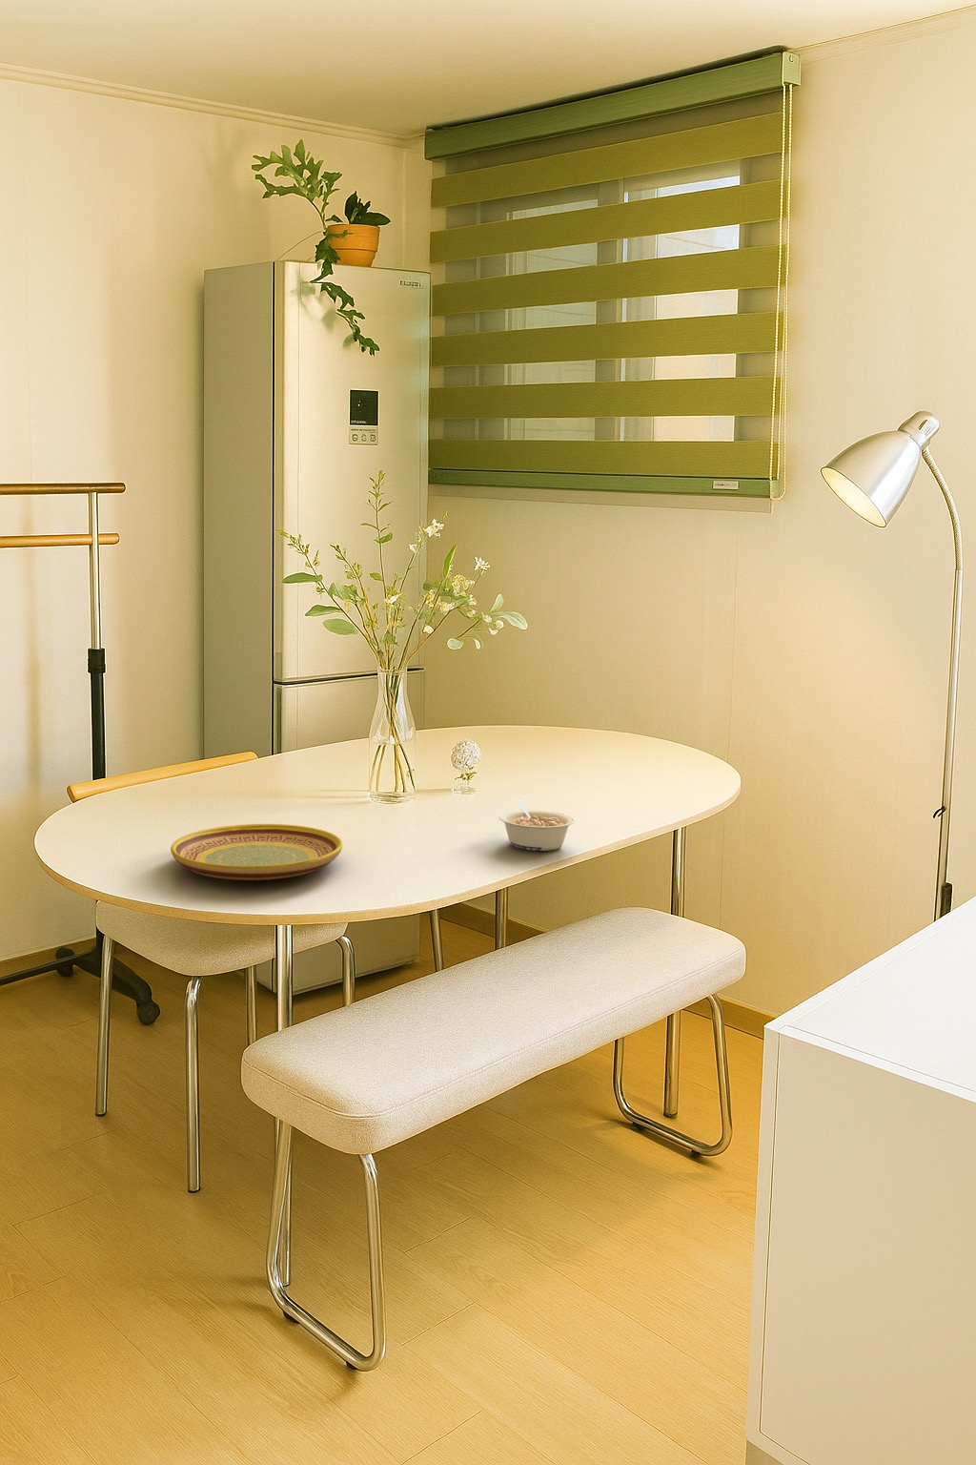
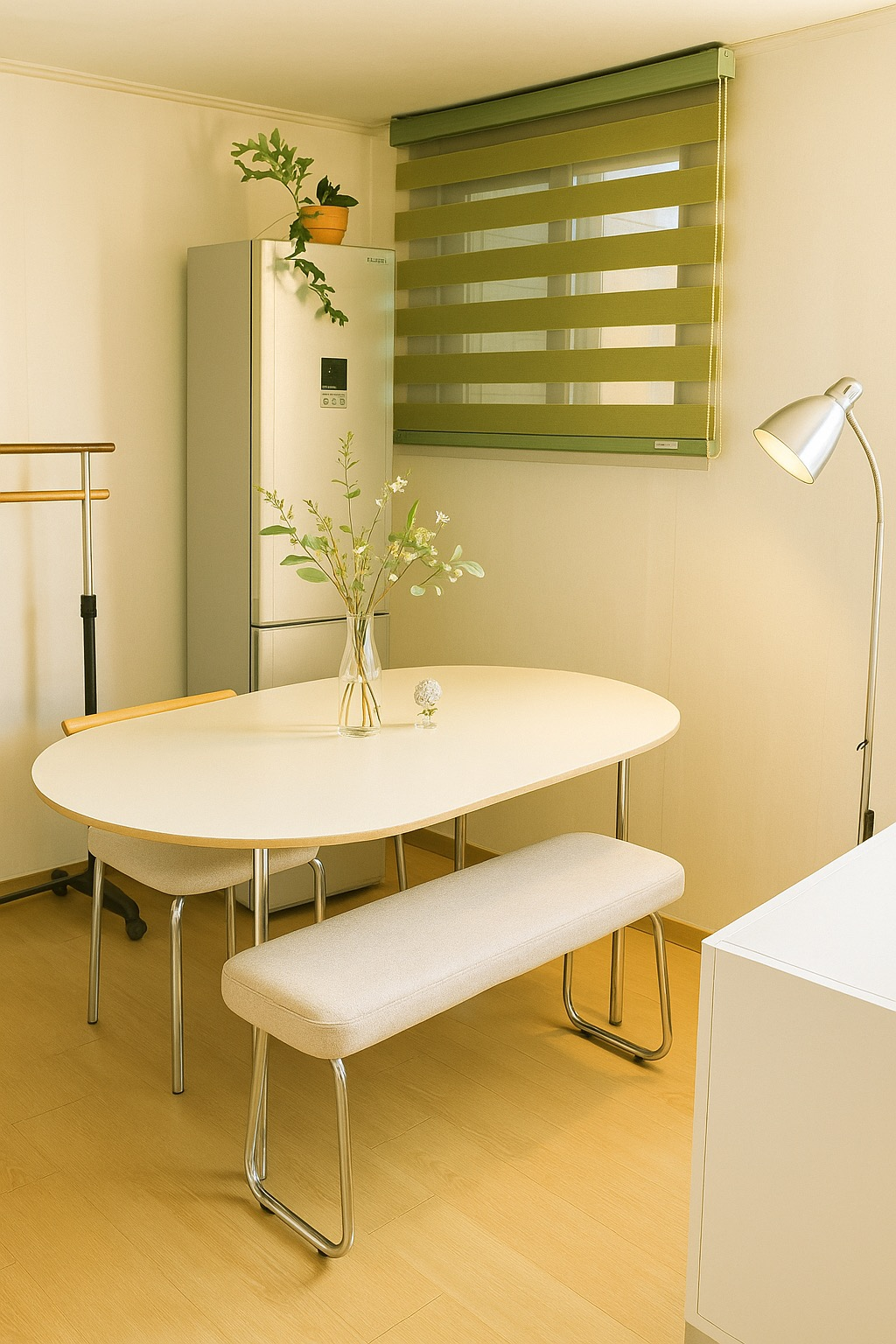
- plate (257, 853)
- legume (533, 828)
